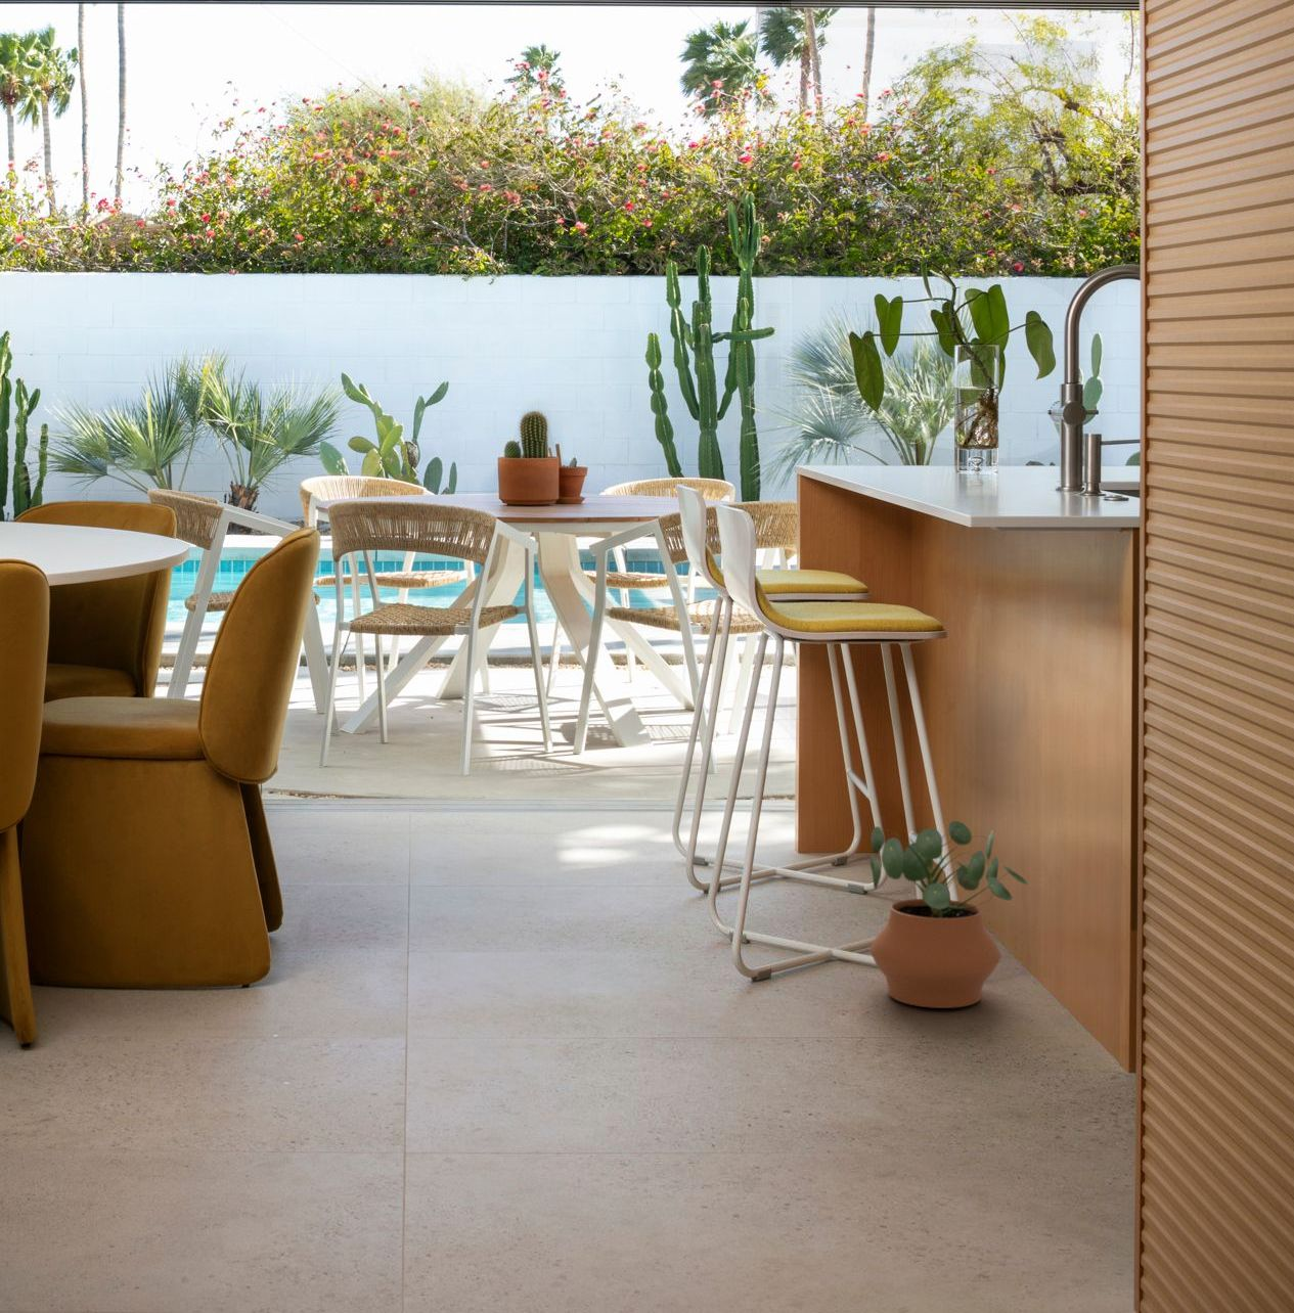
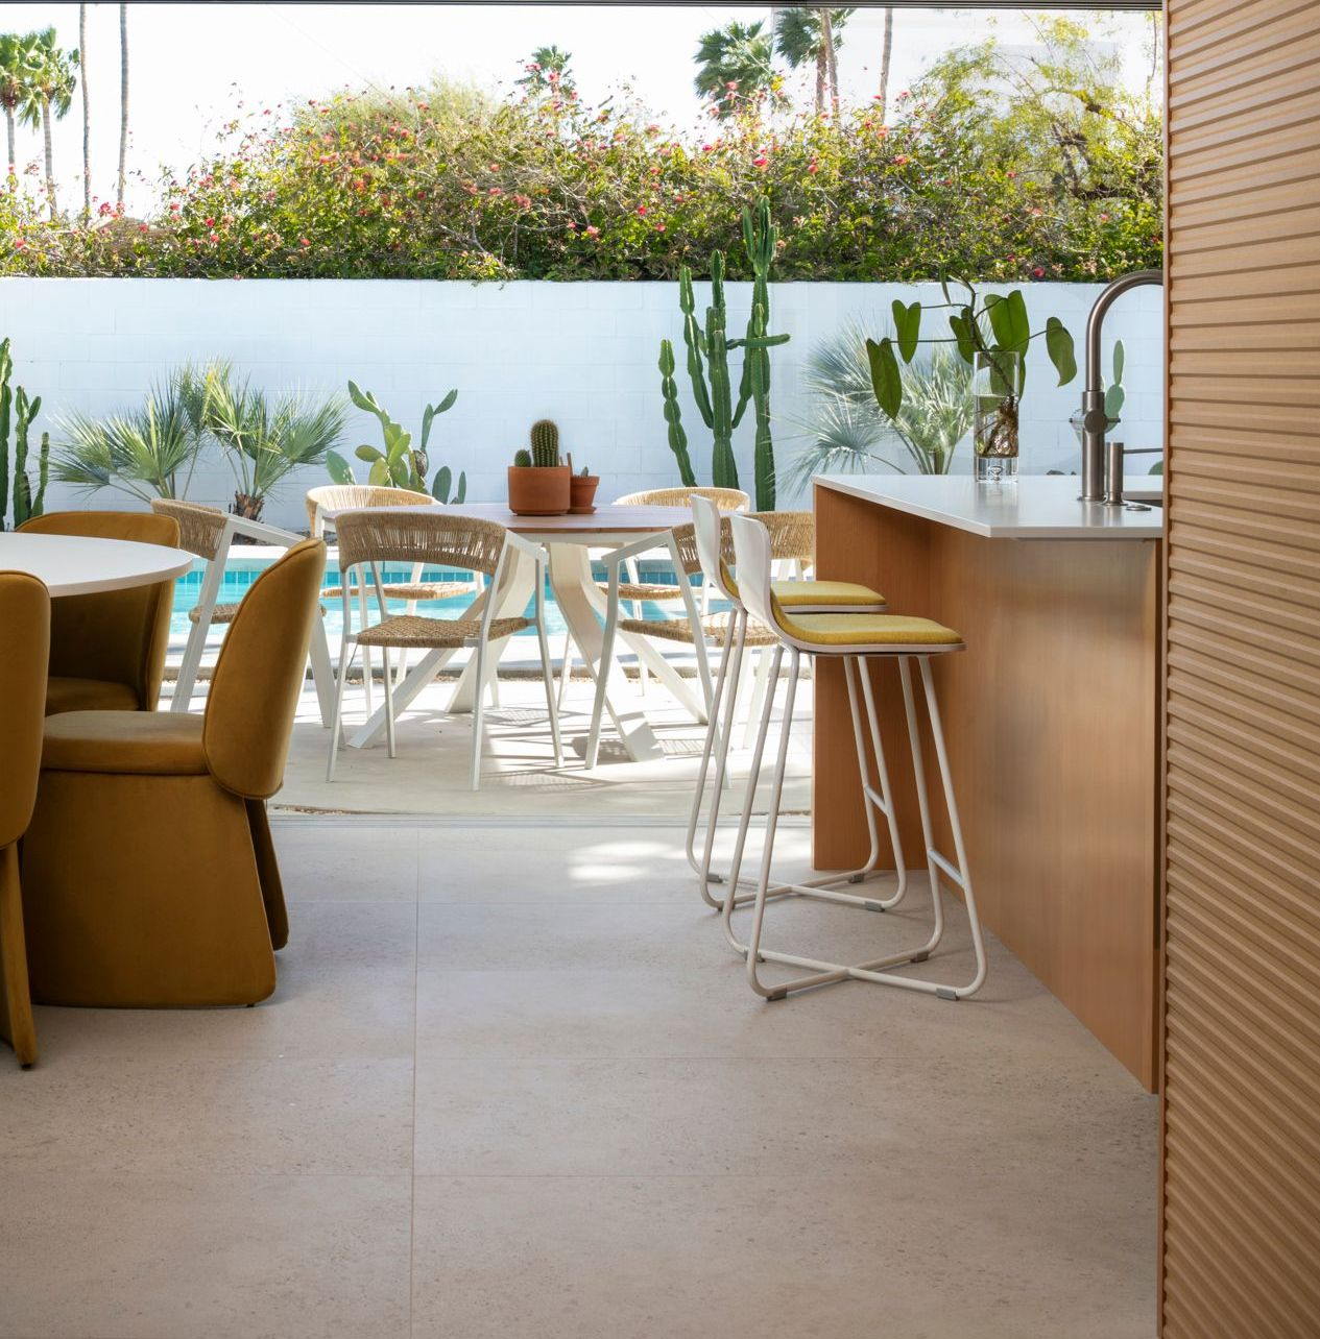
- potted plant (952, 908)
